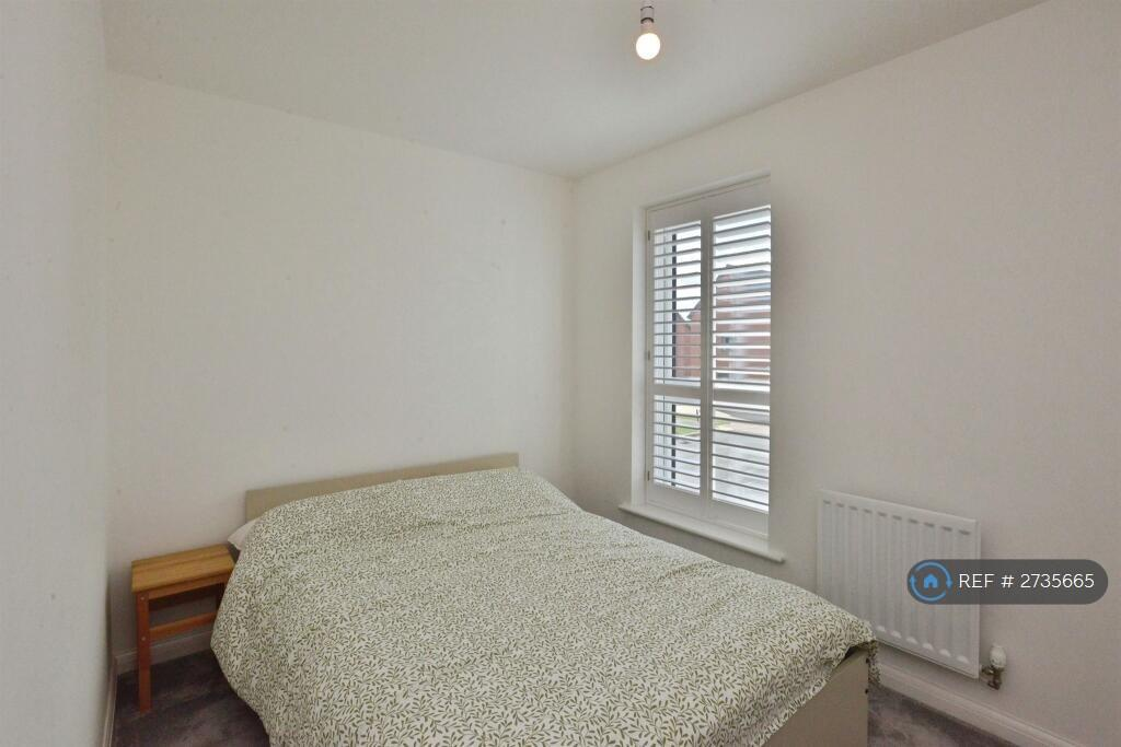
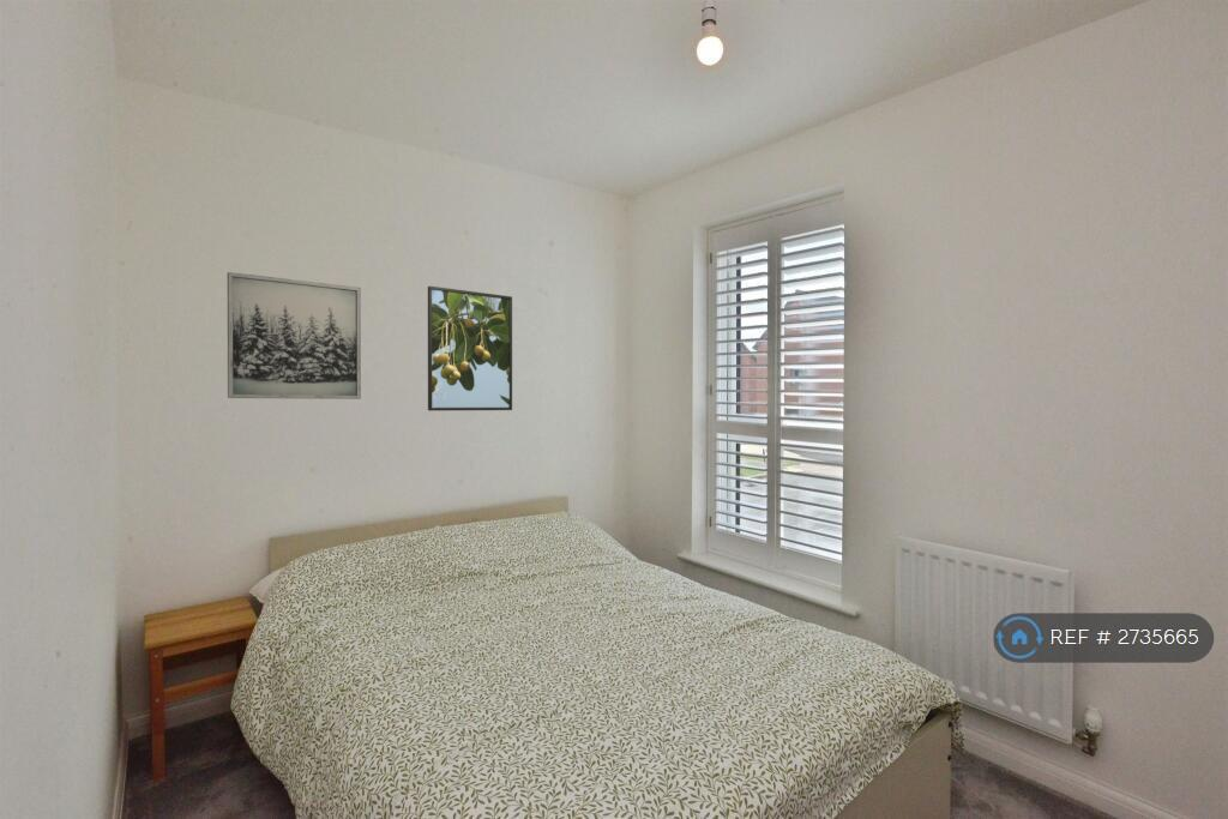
+ wall art (297, 339)
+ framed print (471, 350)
